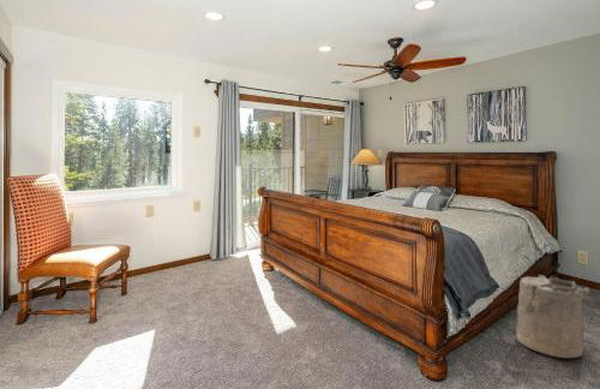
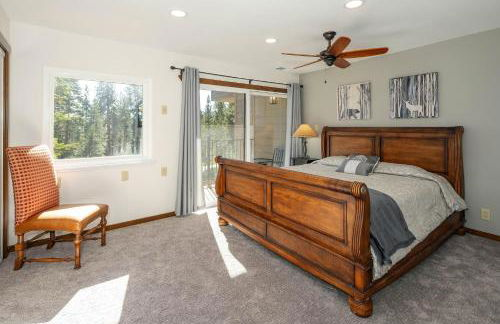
- laundry hamper (546, 311)
